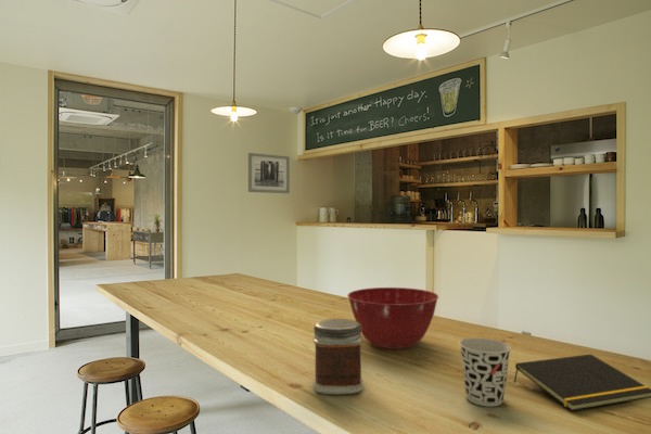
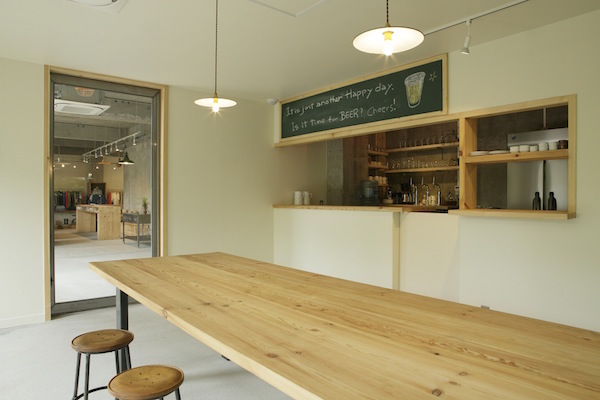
- wall art (269, 174)
- mixing bowl (392, 318)
- notepad (582, 379)
- jar (337, 354)
- cup (484, 371)
